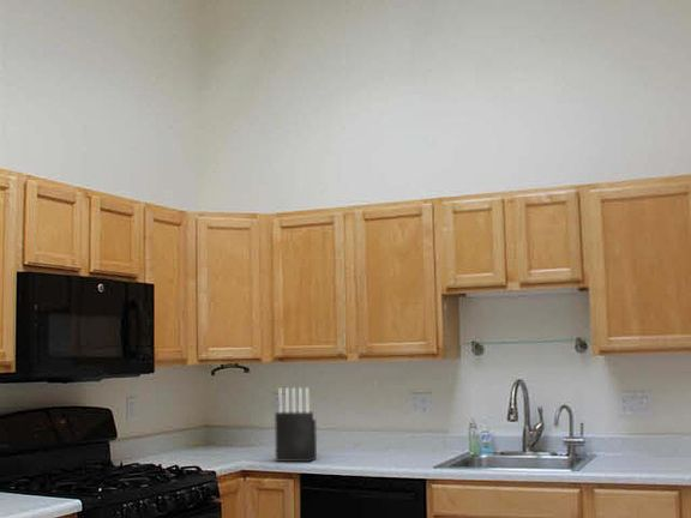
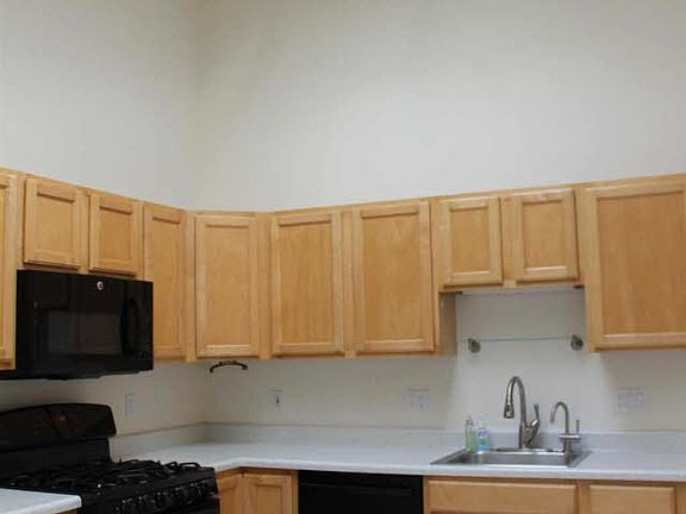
- knife block (296, 423)
